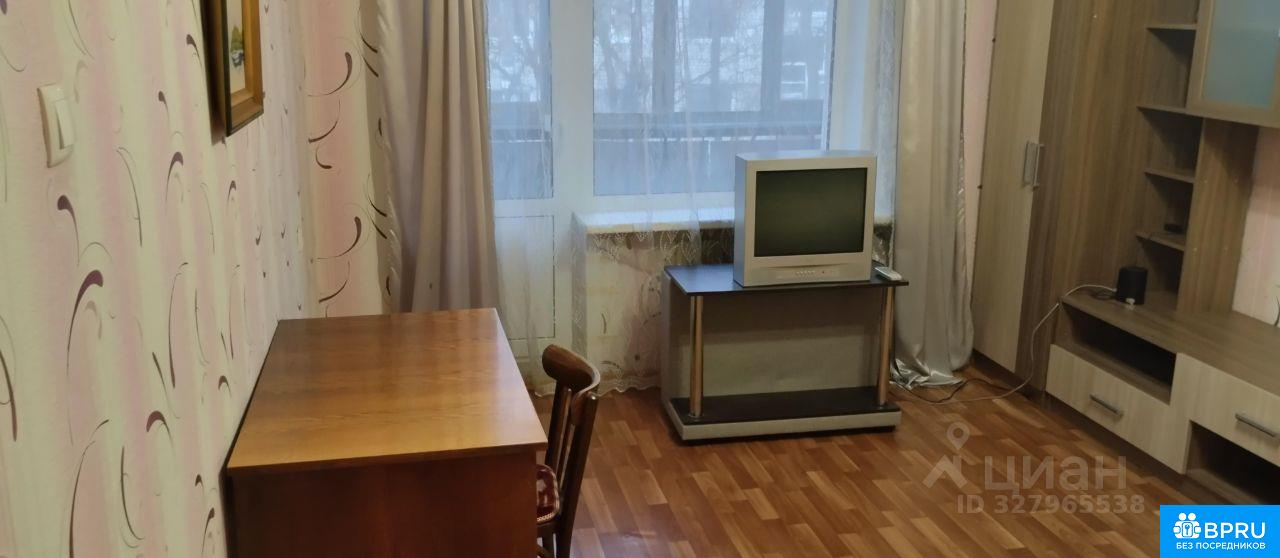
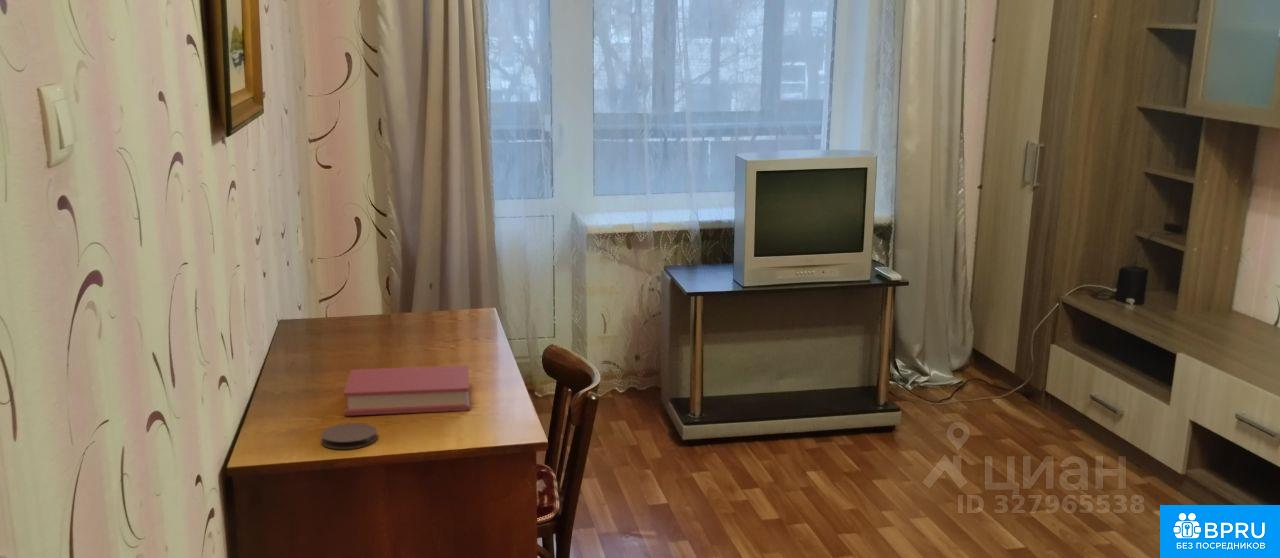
+ coaster (349, 435)
+ book (409, 389)
